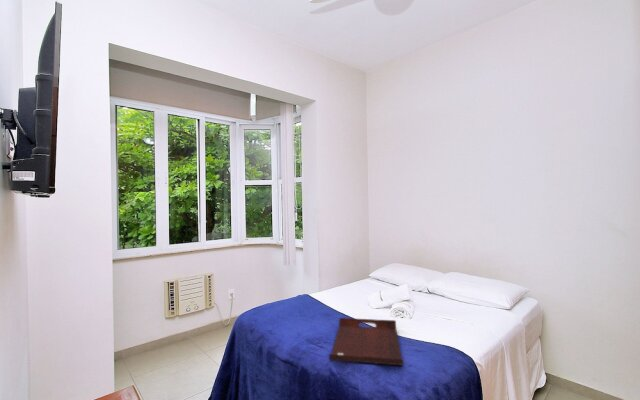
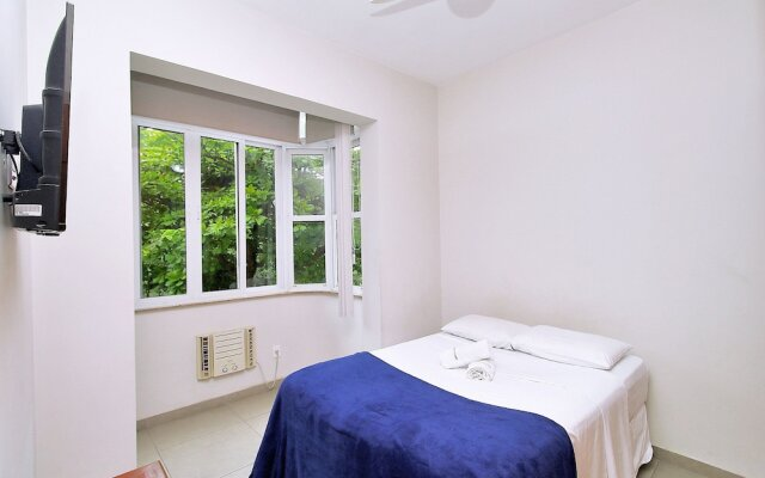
- serving tray (366, 339)
